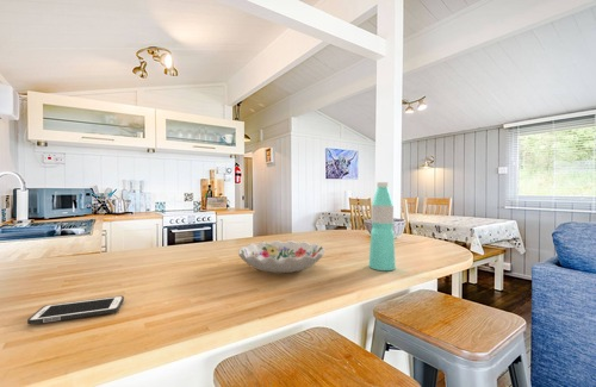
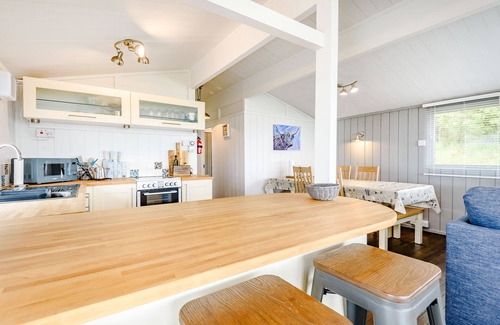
- water bottle (381, 224)
- decorative bowl (281, 257)
- cell phone (80, 308)
